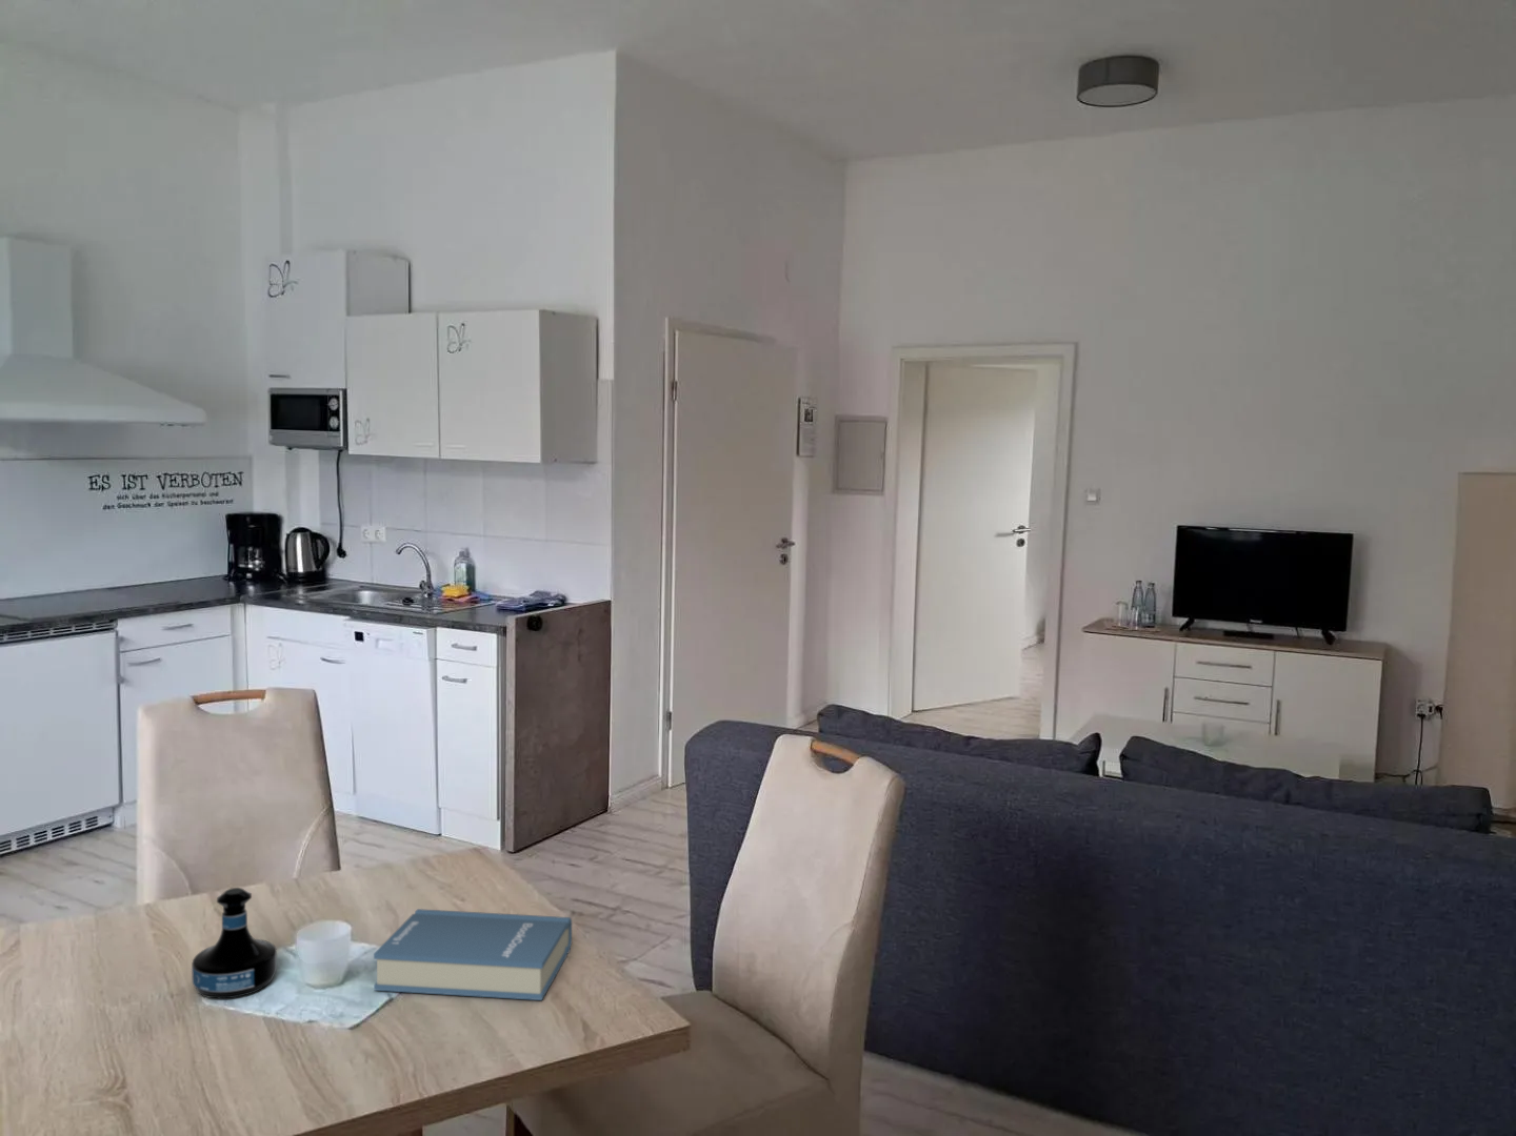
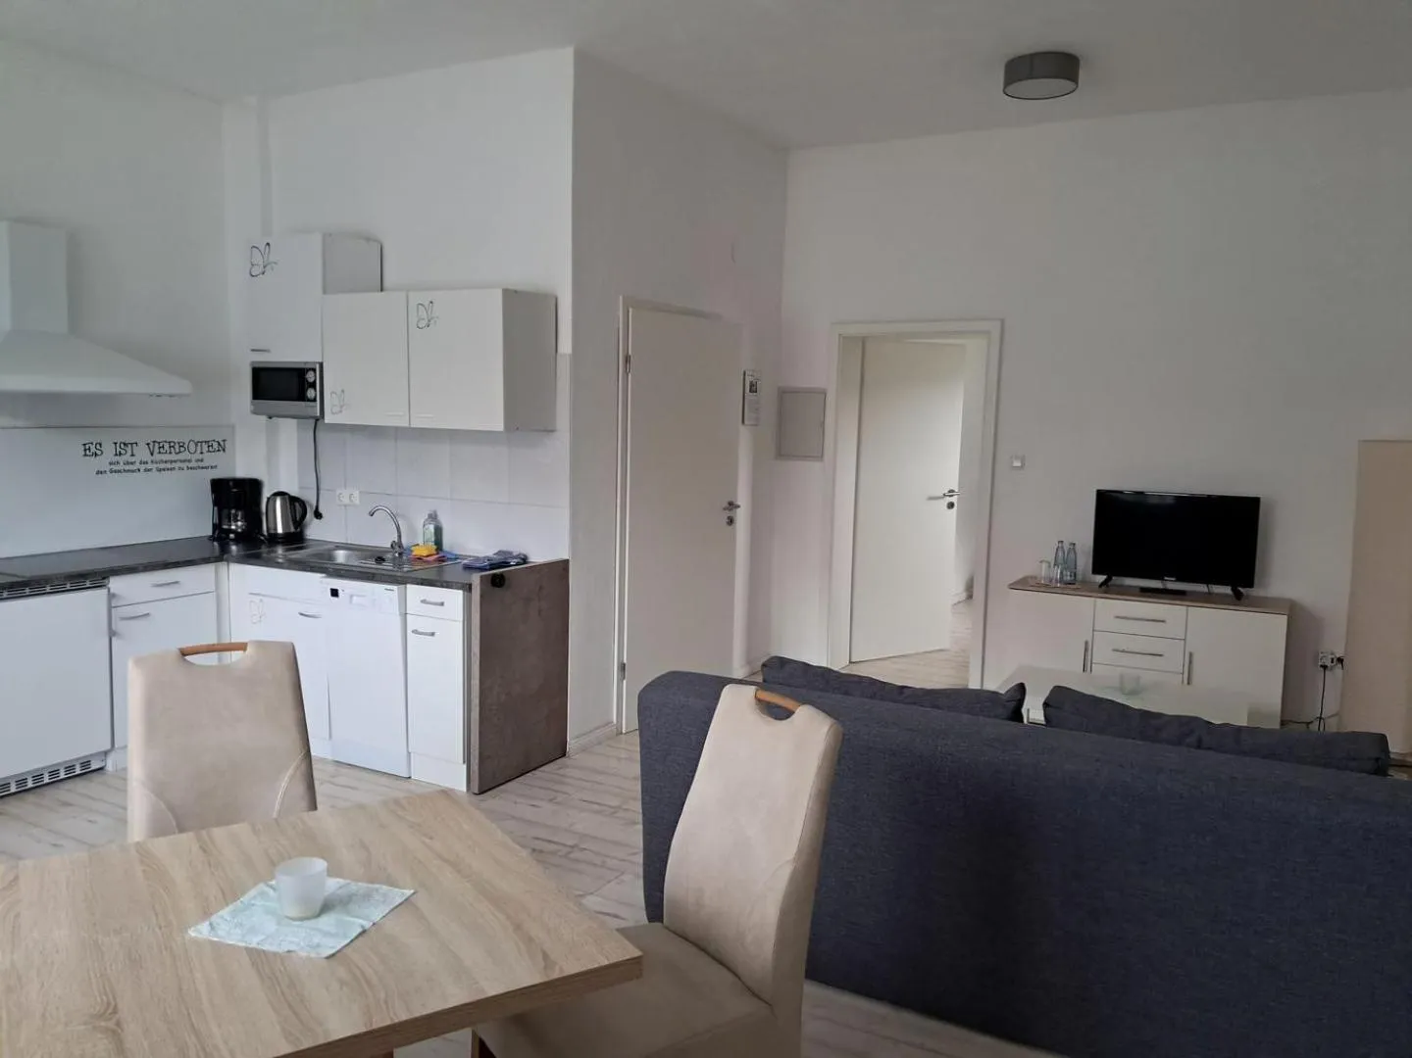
- hardback book (477, 950)
- tequila bottle (234, 937)
